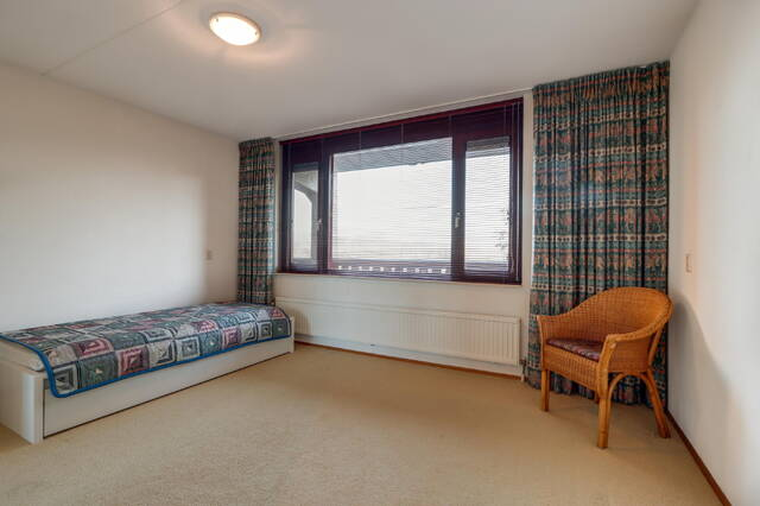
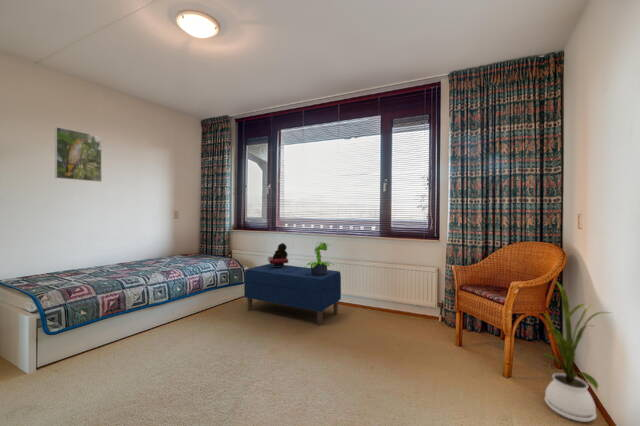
+ teddy bear (277, 254)
+ house plant (569, 348)
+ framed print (79, 156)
+ potted plant (319, 258)
+ bench (292, 291)
